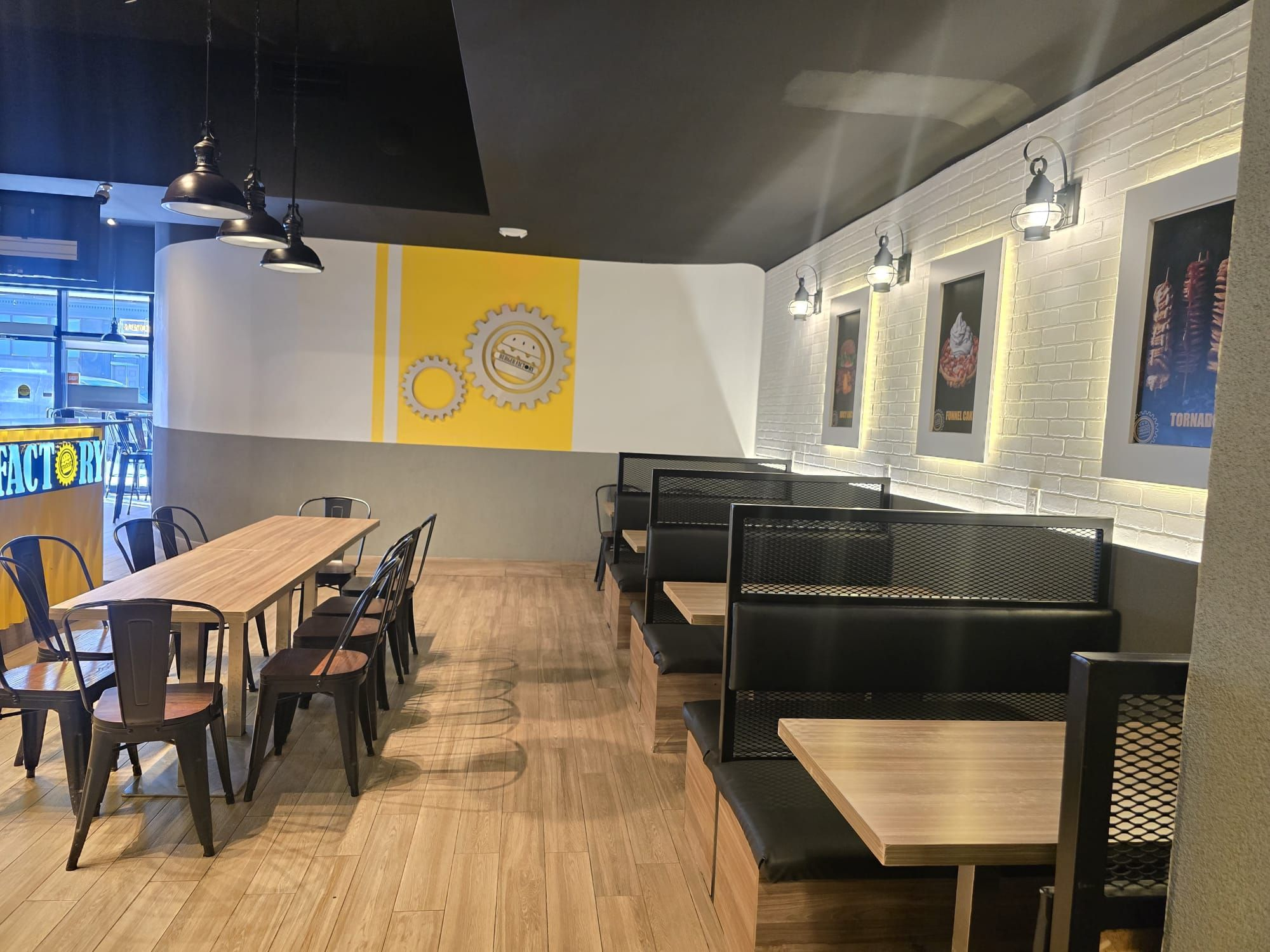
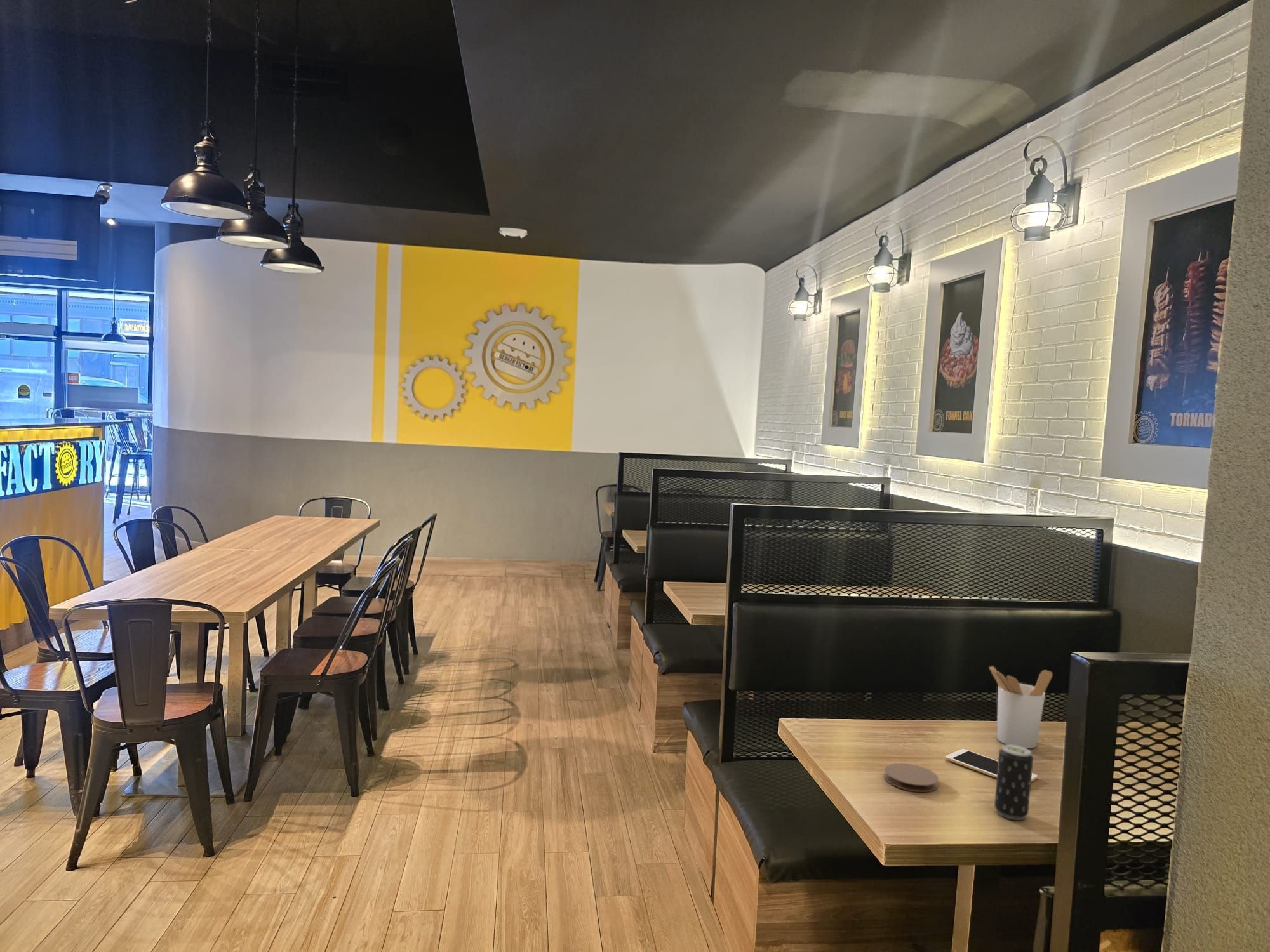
+ utensil holder (1014, 704)
+ coaster (911, 777)
+ cell phone (990, 767)
+ beverage can (1013, 782)
